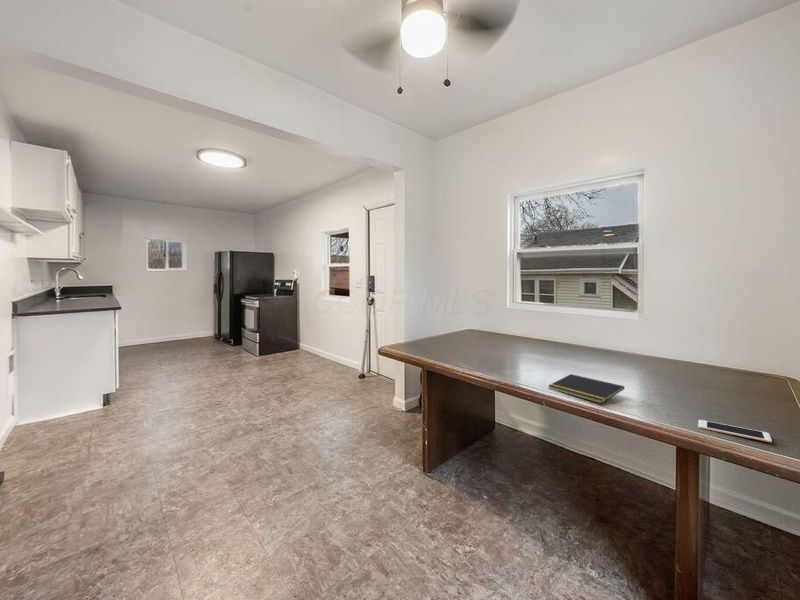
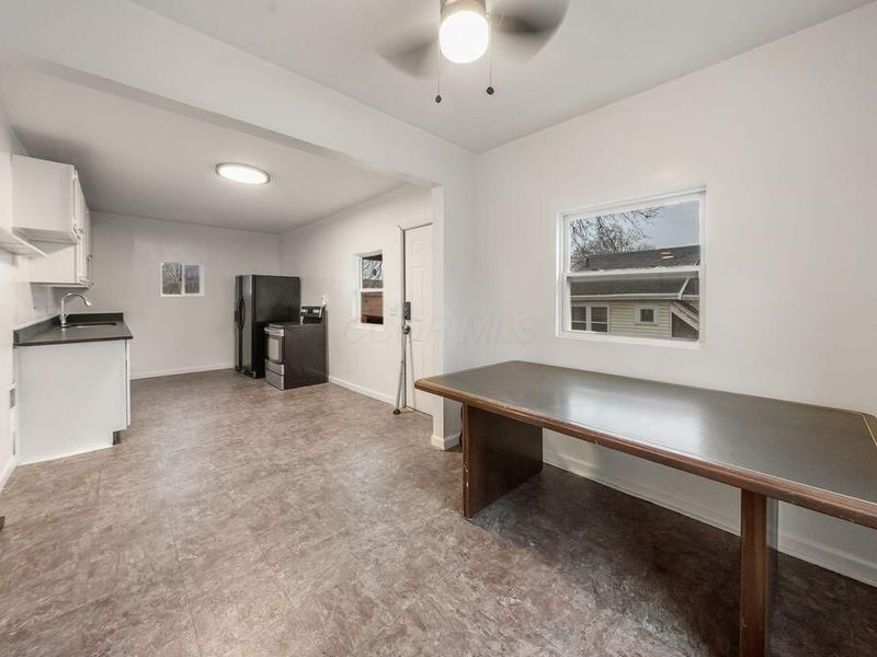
- cell phone (732, 430)
- notepad (584, 387)
